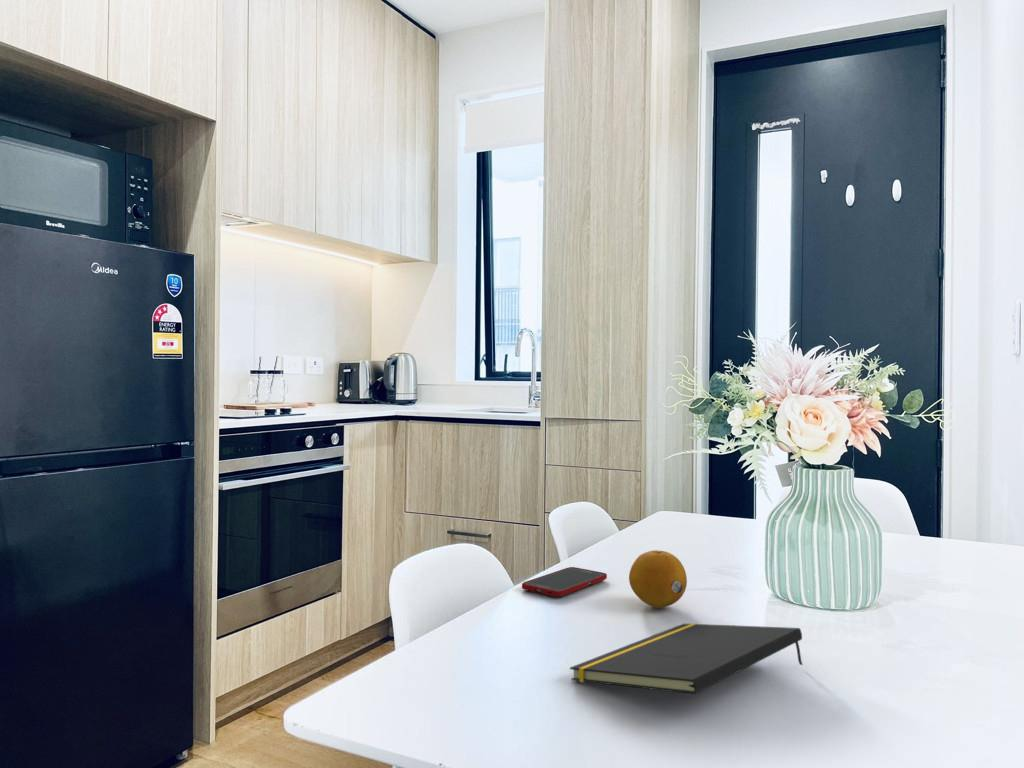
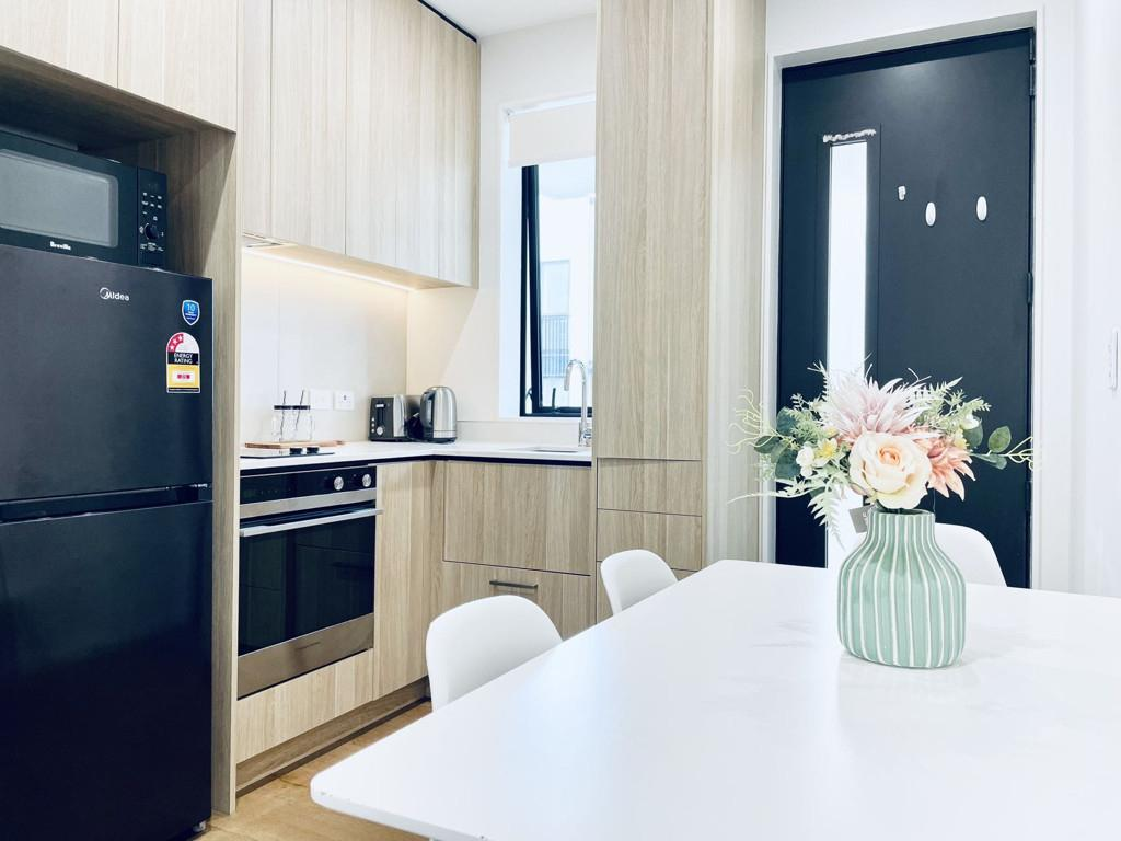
- notepad (688, 653)
- cell phone (565, 581)
- fruit (657, 578)
